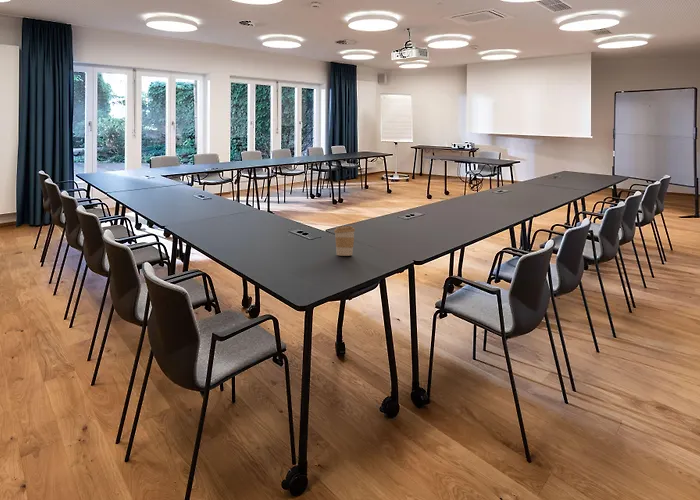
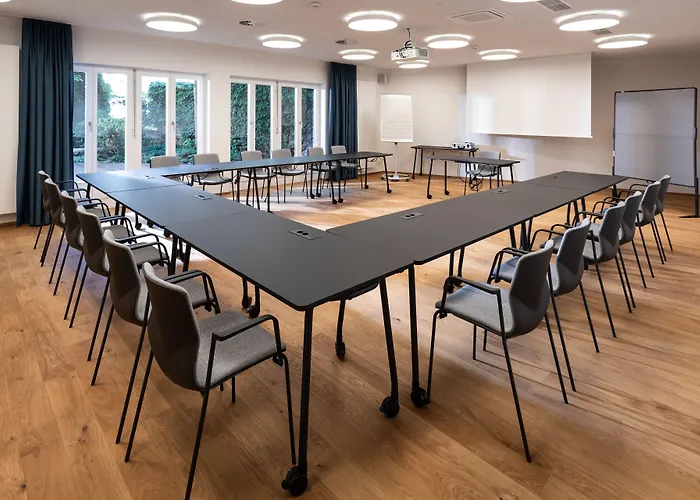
- coffee cup (344, 240)
